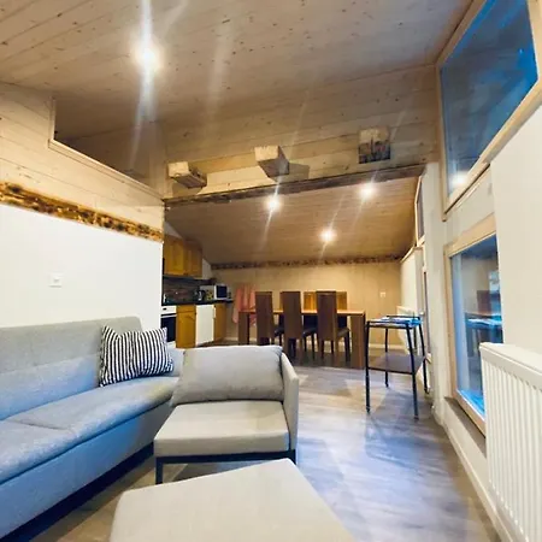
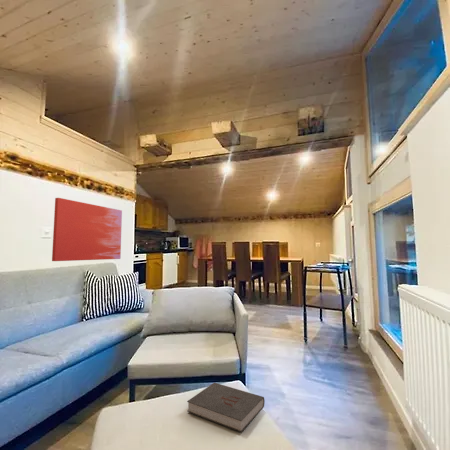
+ wall art (91, 232)
+ book (226, 403)
